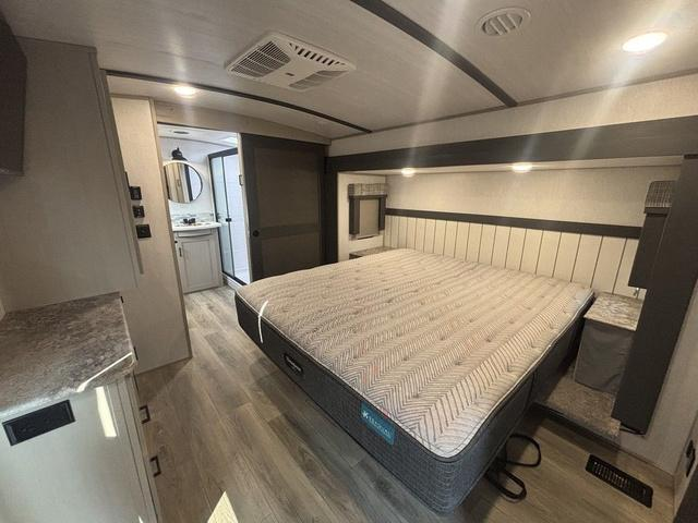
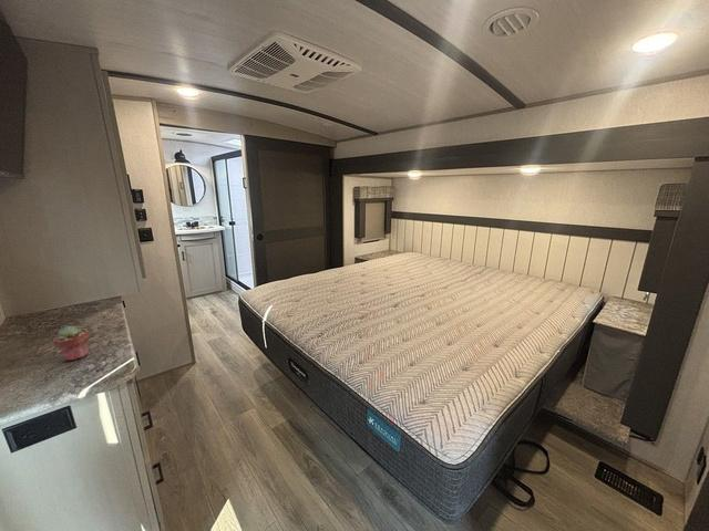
+ potted succulent (72, 341)
